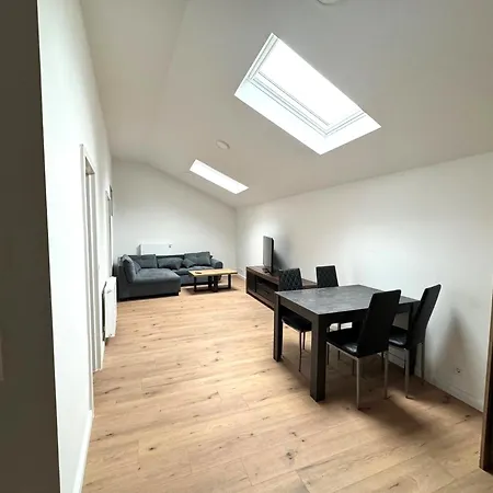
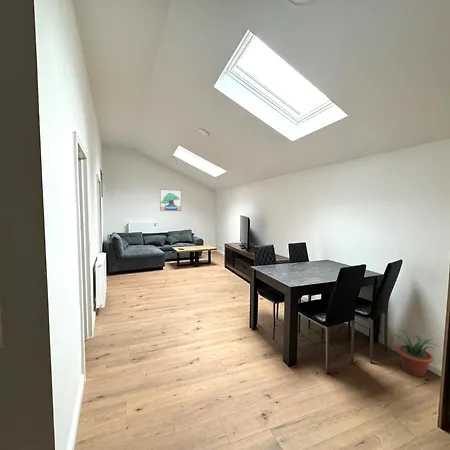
+ potted plant (415, 353)
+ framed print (170, 200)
